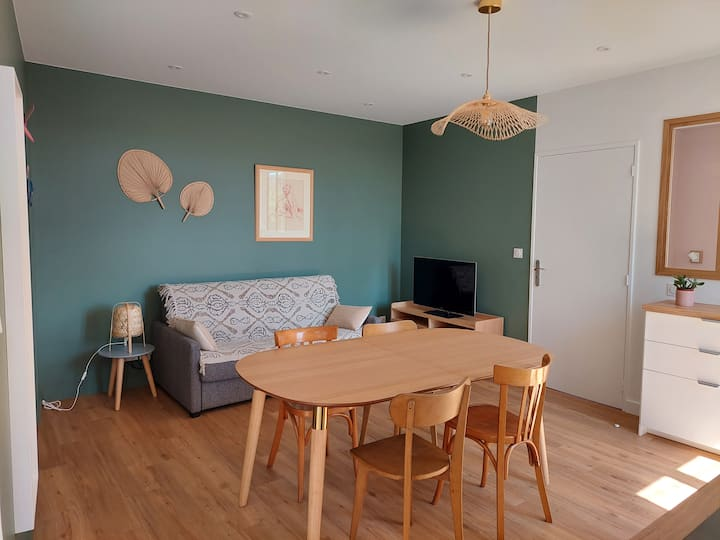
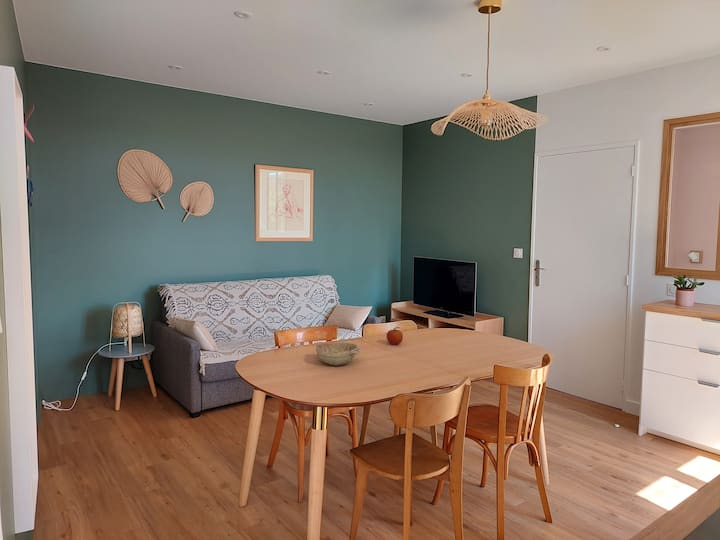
+ fruit (394, 335)
+ decorative bowl (336, 354)
